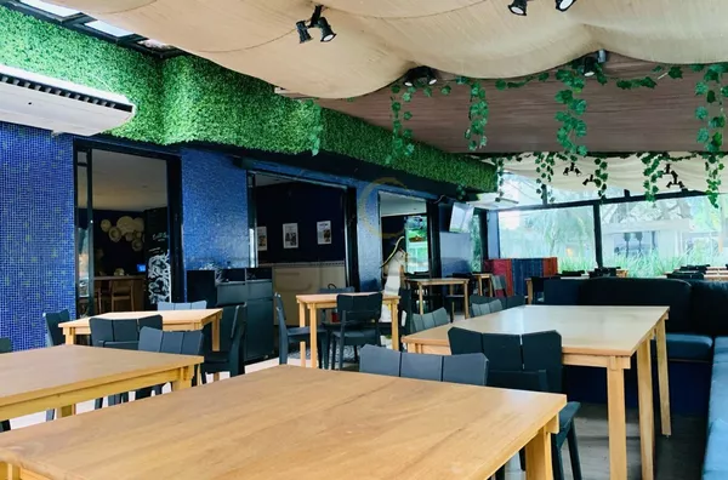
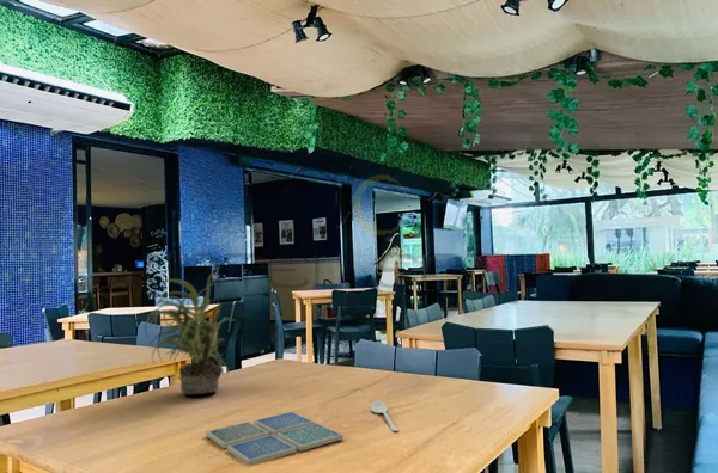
+ potted plant (189, 333)
+ spoon (385, 414)
+ drink coaster (273, 435)
